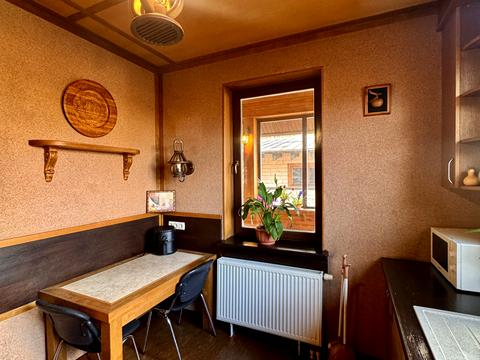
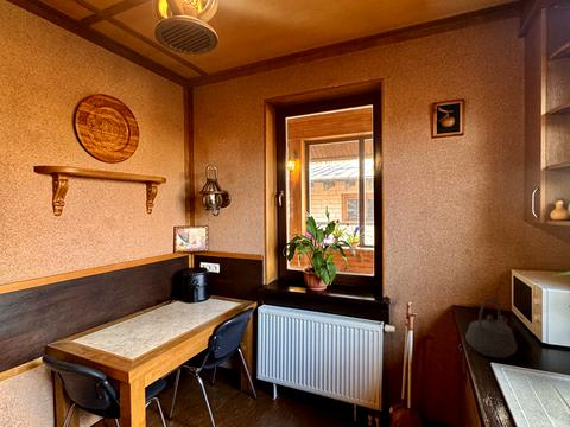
+ kettle (492, 323)
